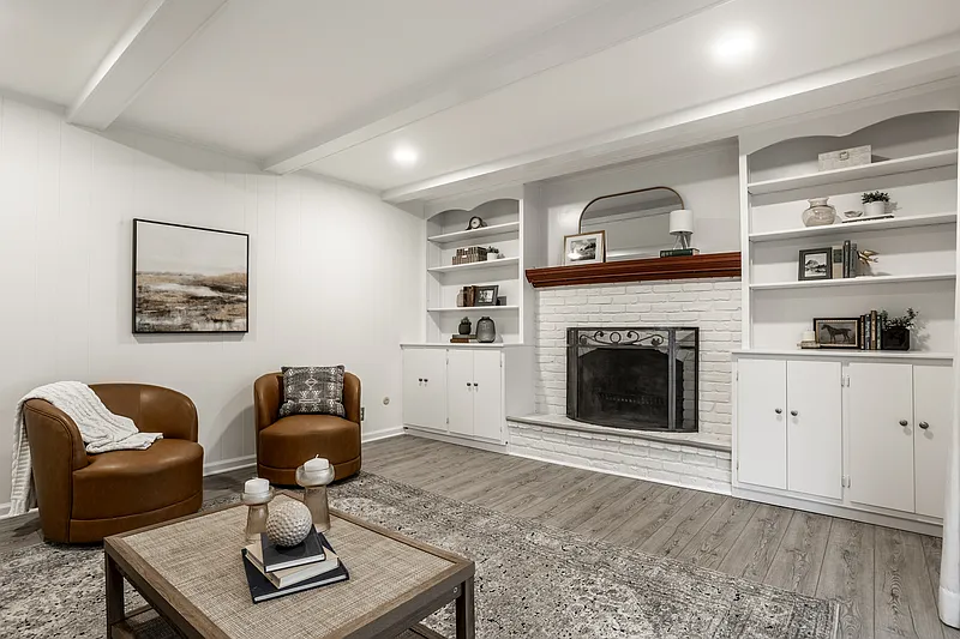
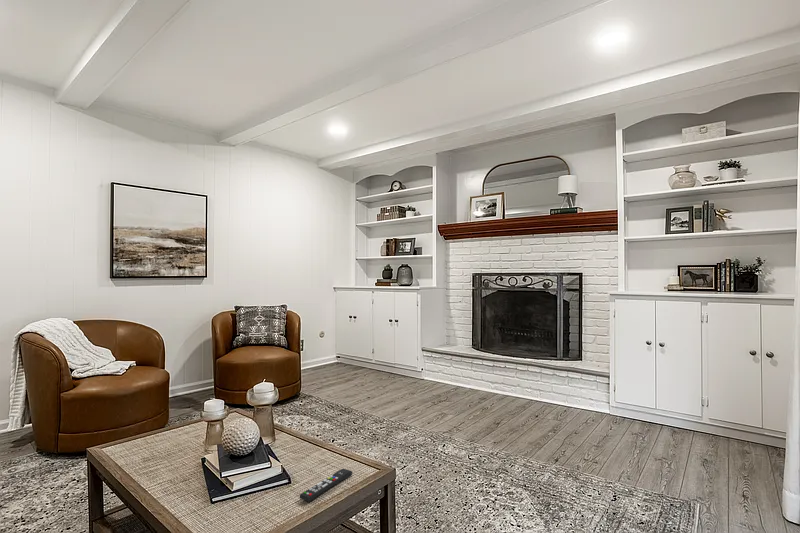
+ remote control (327, 483)
